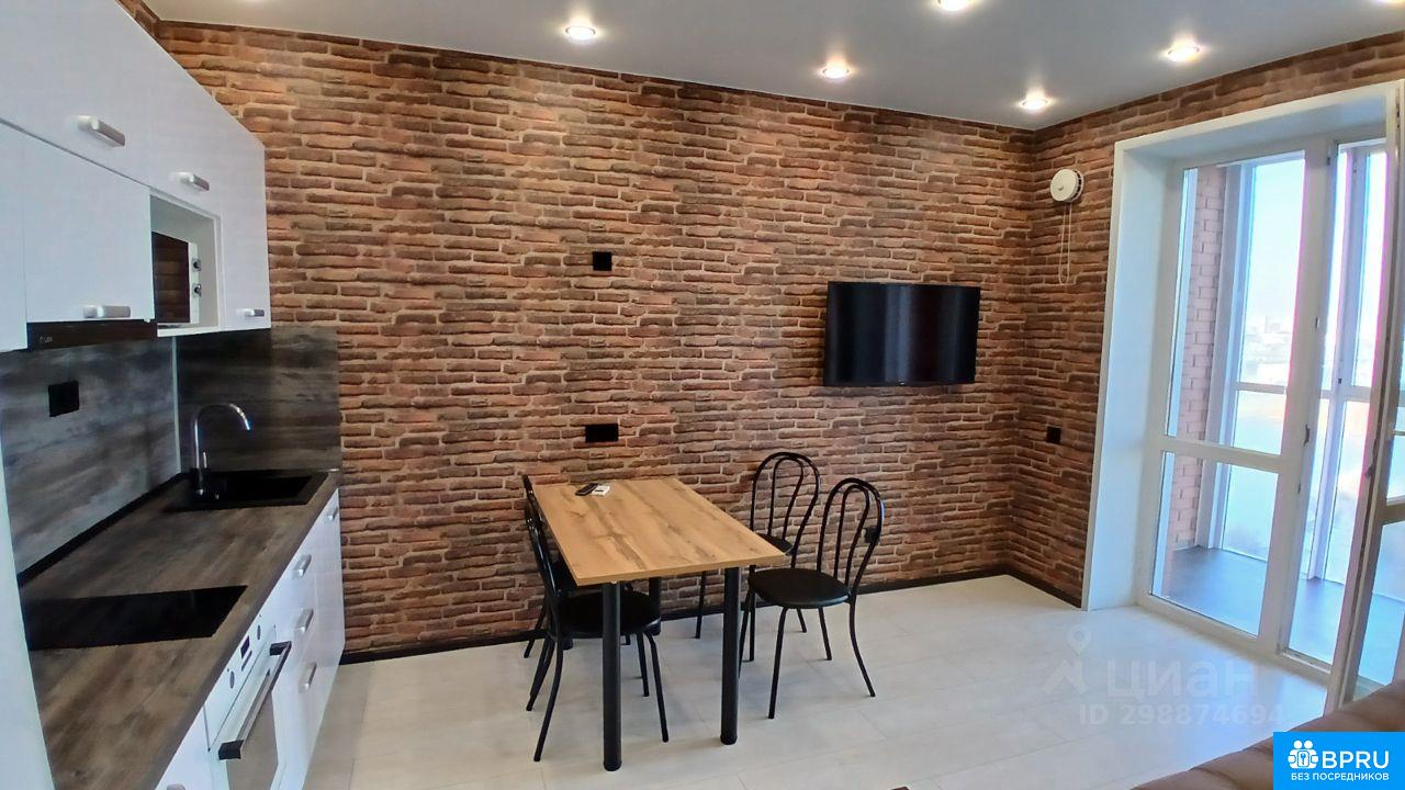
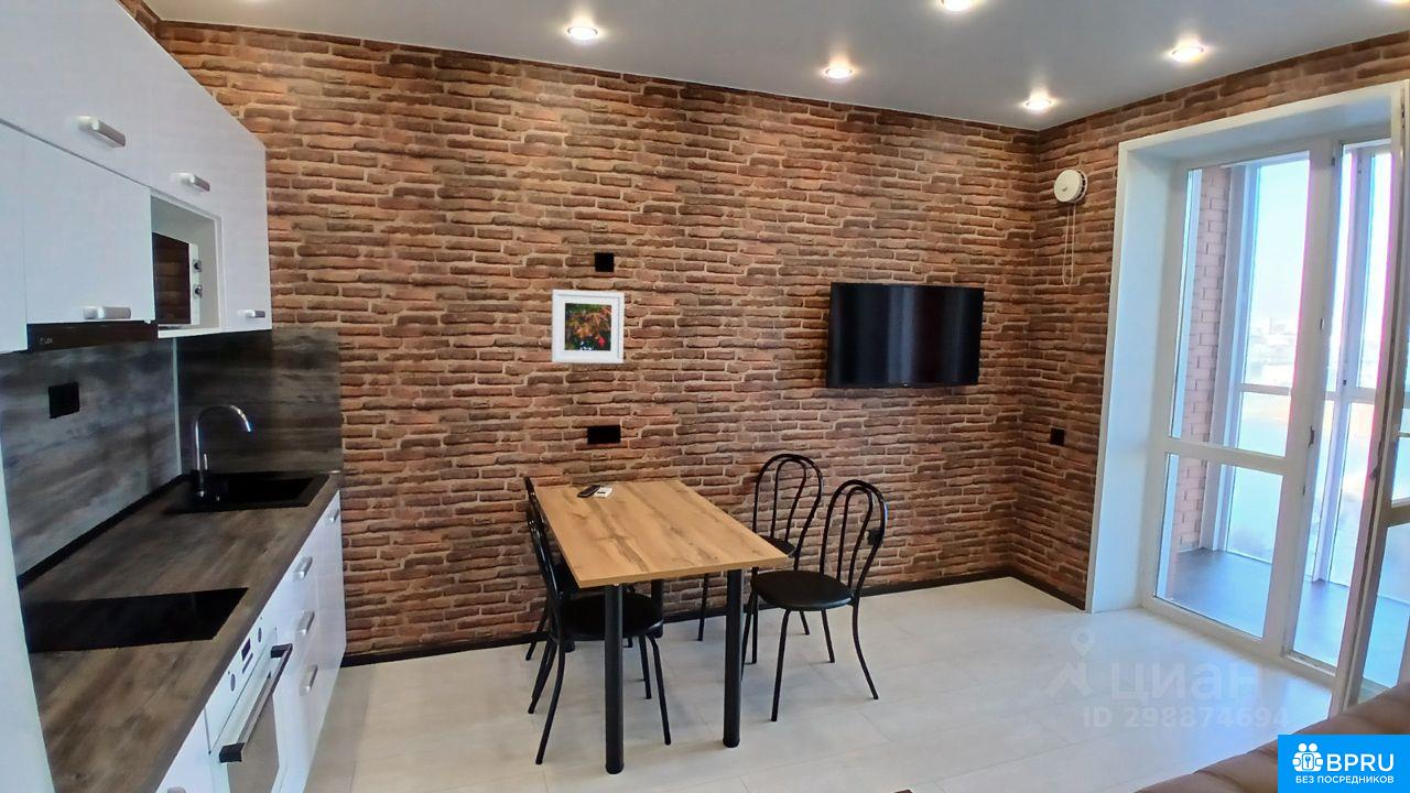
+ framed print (587, 327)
